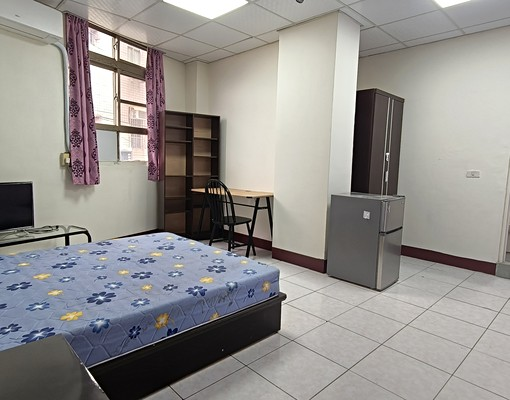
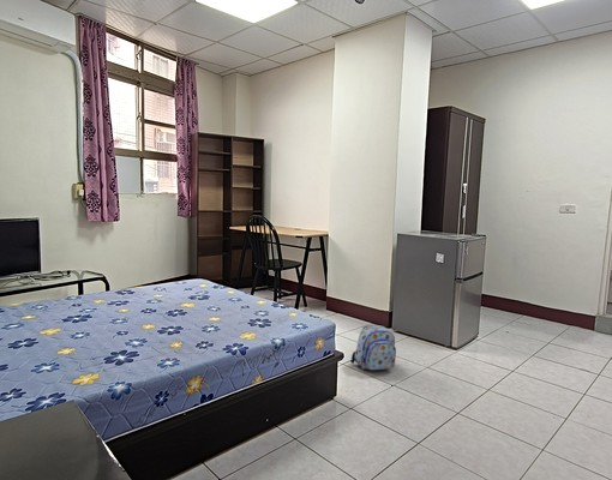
+ backpack (376, 347)
